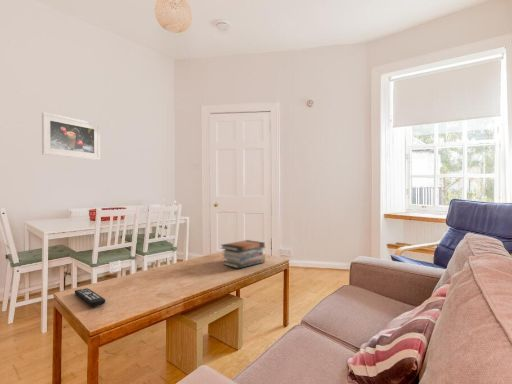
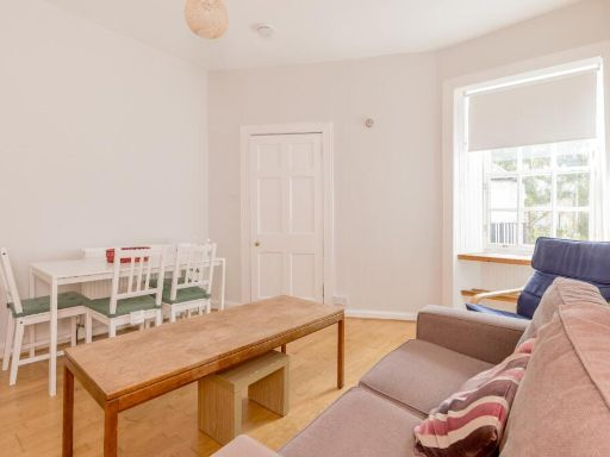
- book stack (243, 253)
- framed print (73, 138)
- remote control (89, 296)
